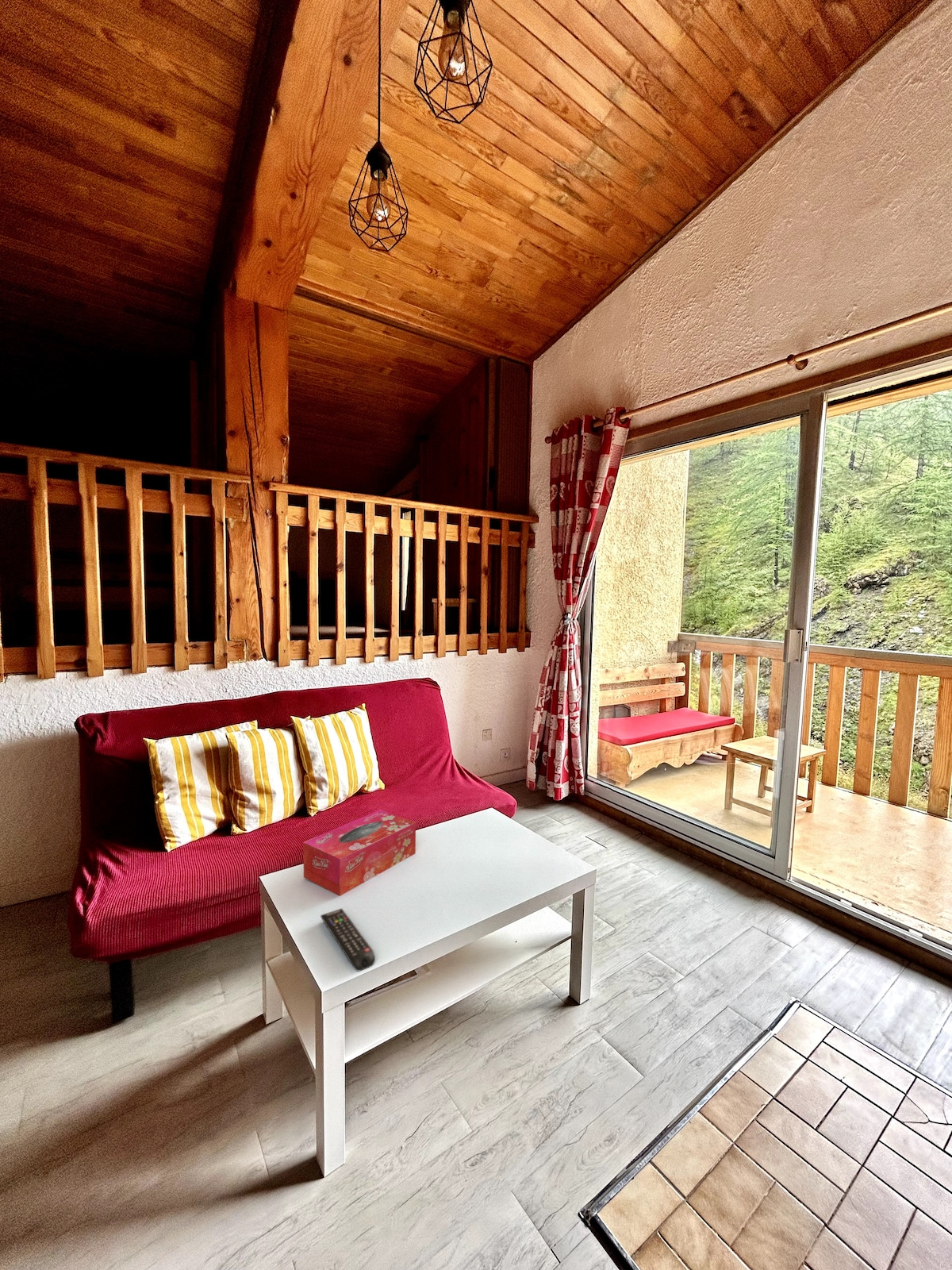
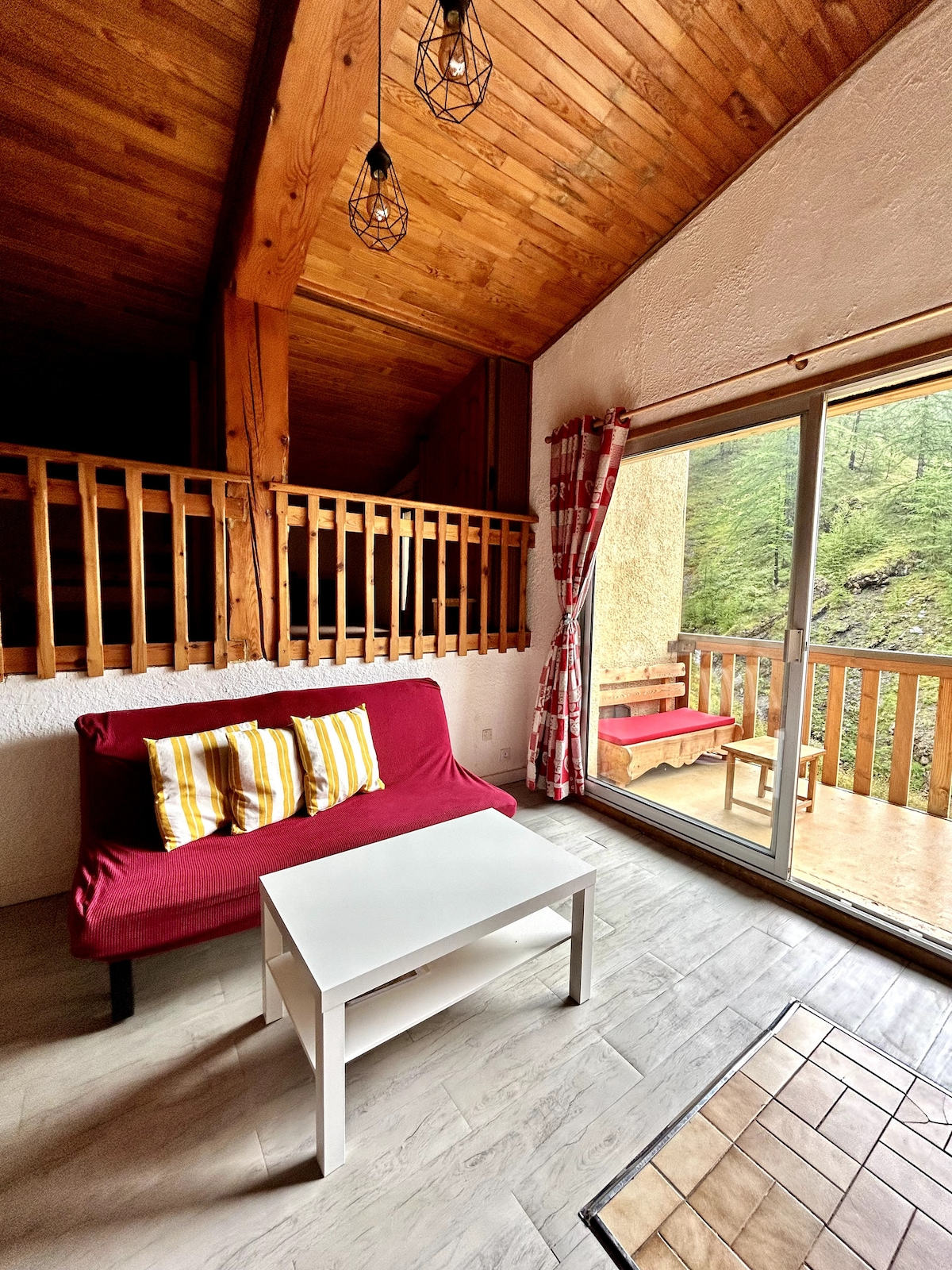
- tissue box (362, 848)
- remote control (346, 936)
